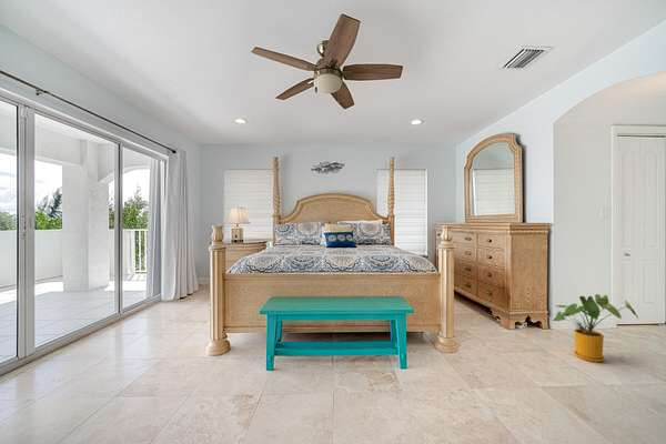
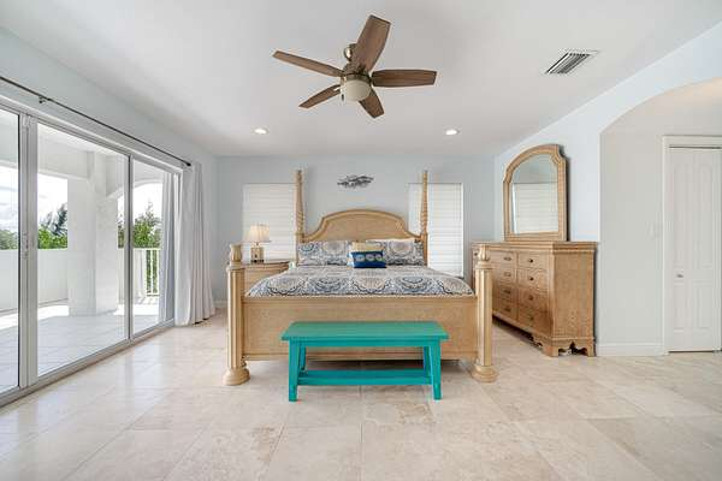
- house plant (587, 326)
